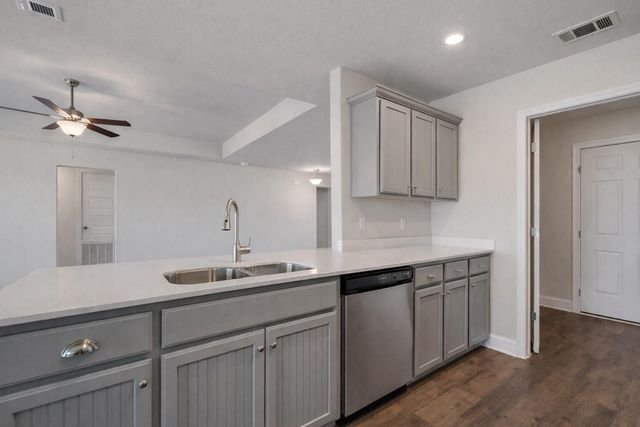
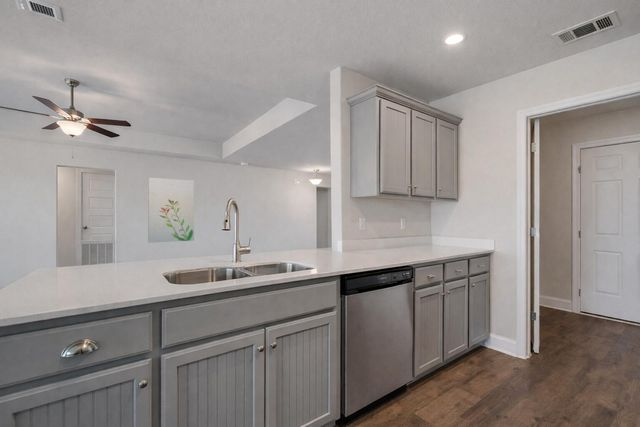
+ wall art (172, 210)
